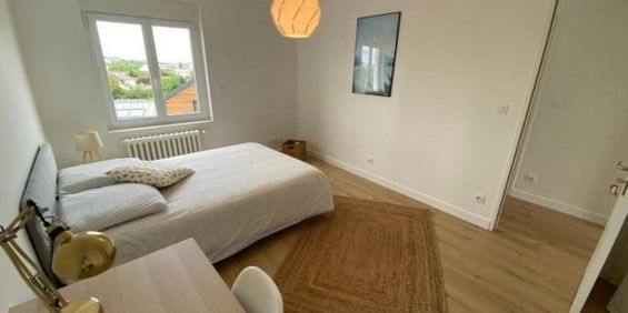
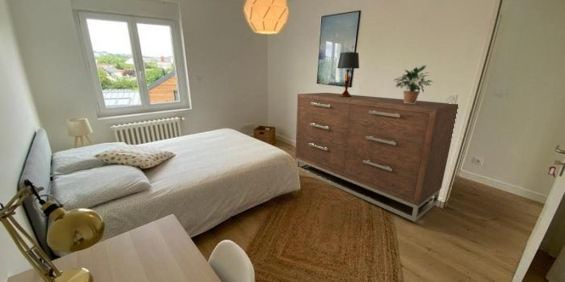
+ dresser (360, 143)
+ potted plant (410, 84)
+ table lamp (347, 75)
